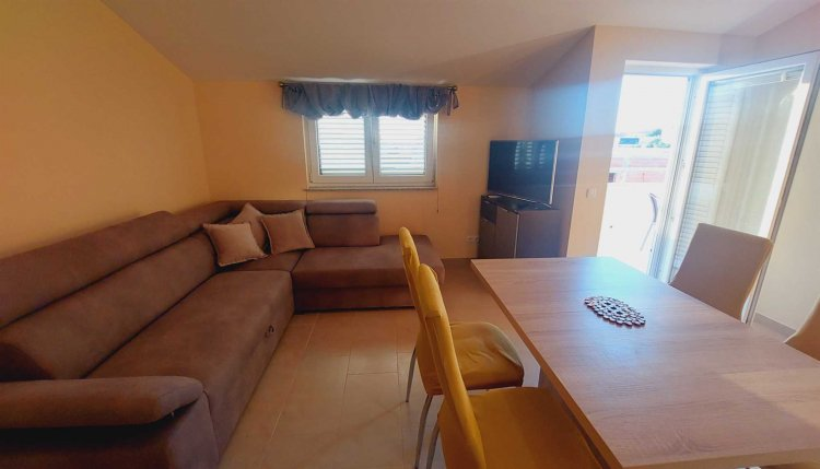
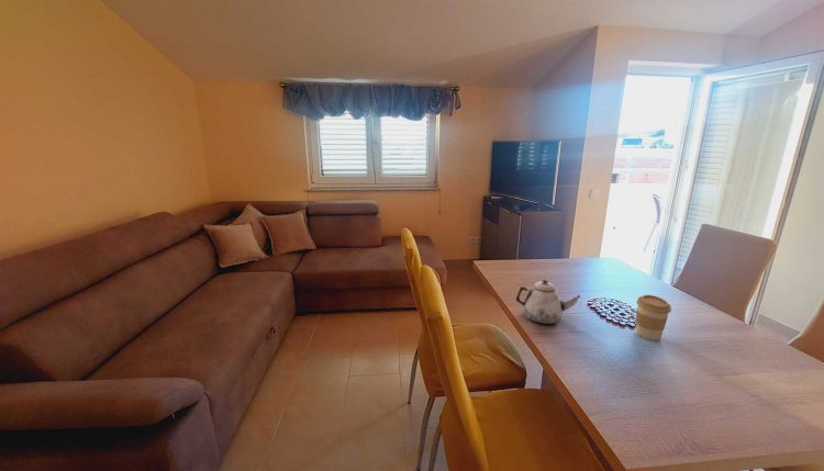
+ coffee cup (650, 316)
+ teapot (547, 299)
